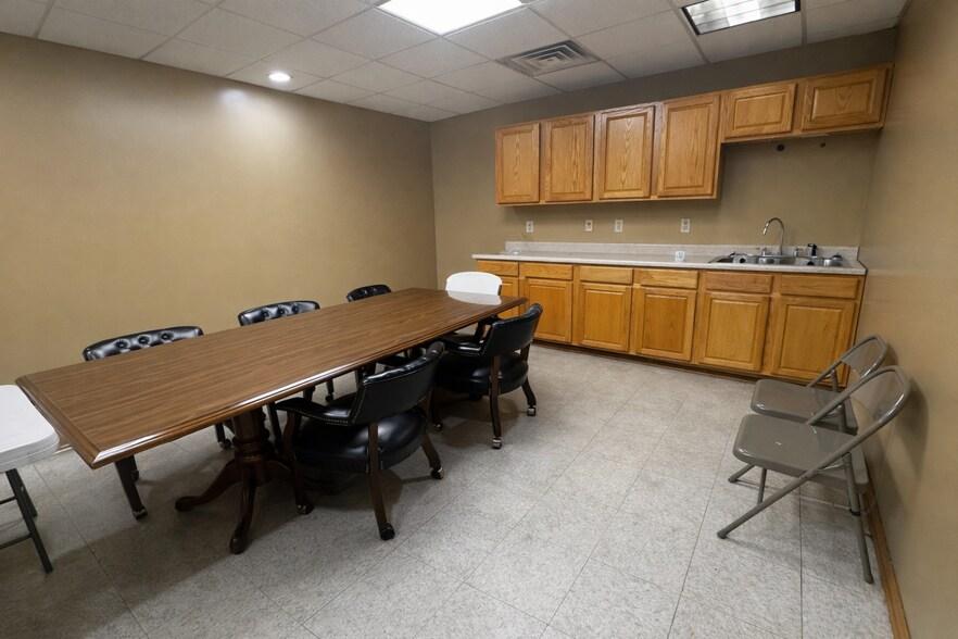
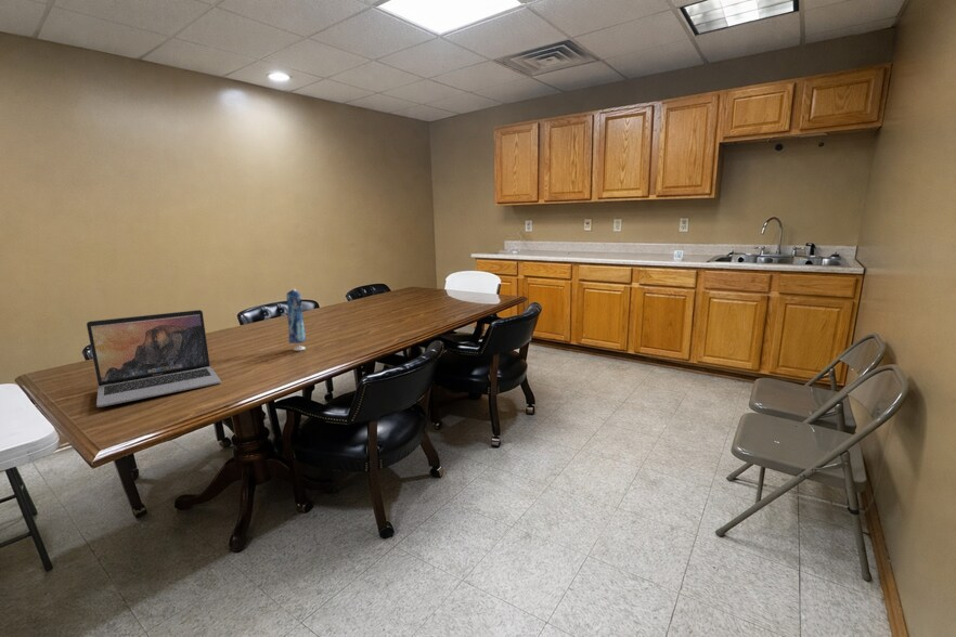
+ dress (295, 318)
+ laptop (155, 353)
